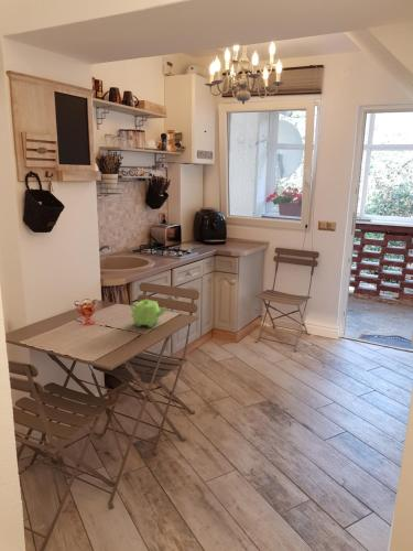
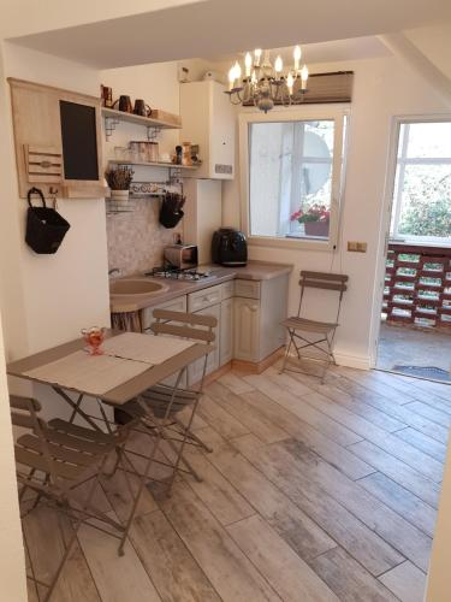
- coffeepot (149, 312)
